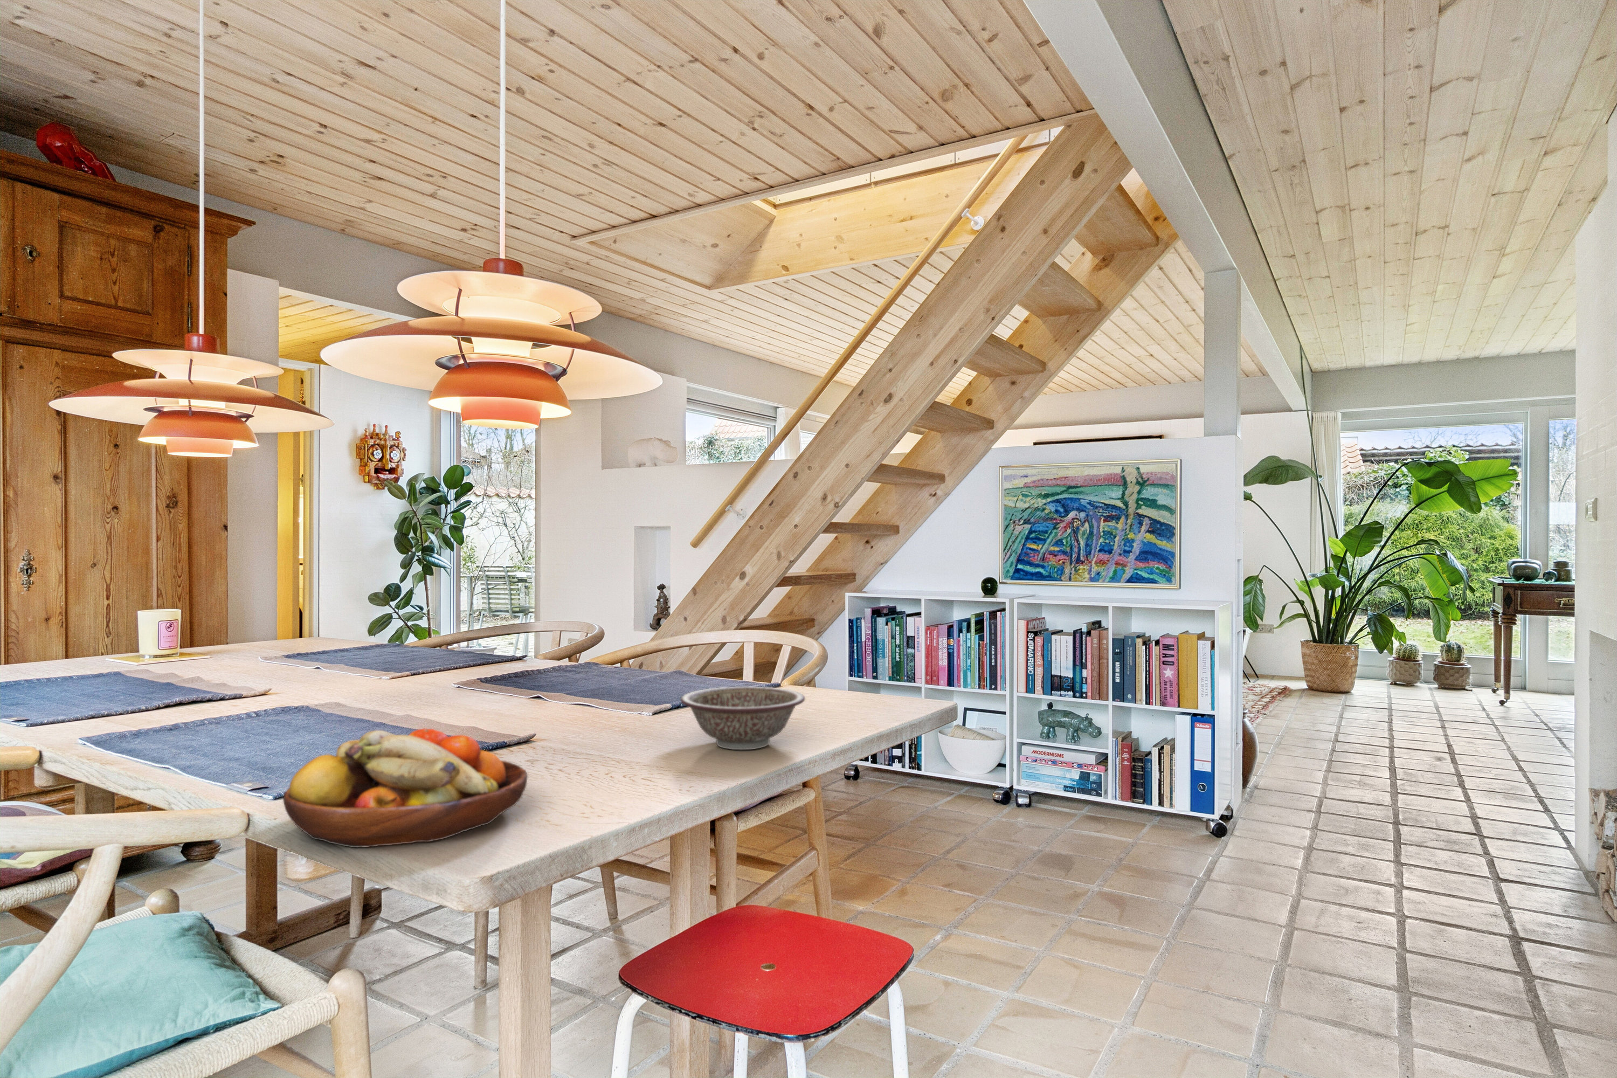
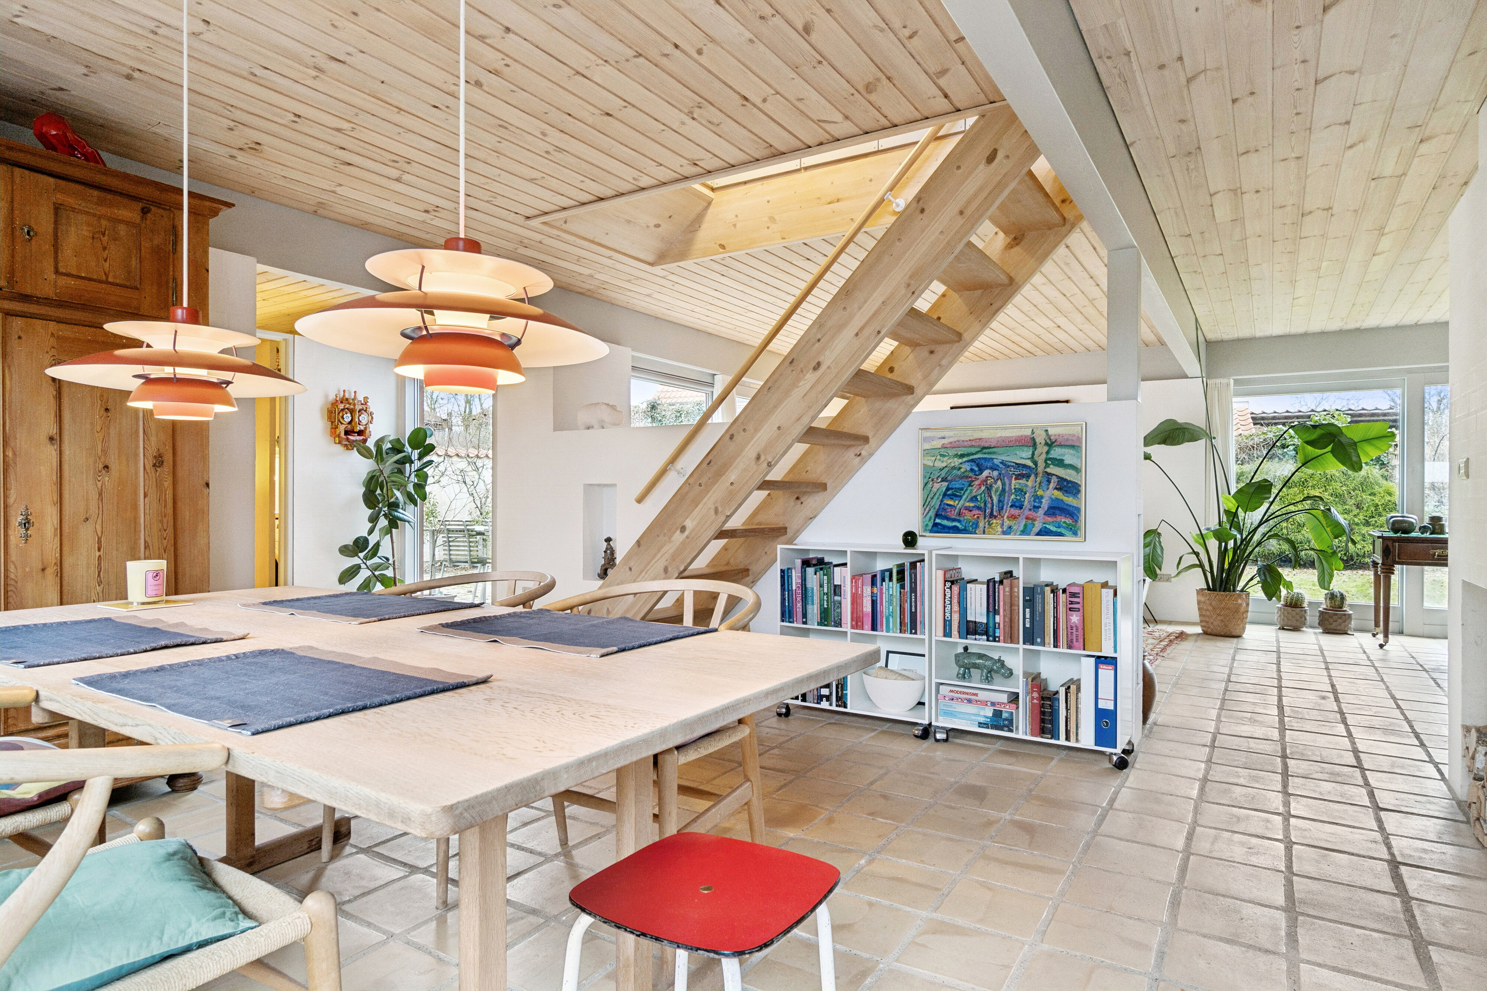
- fruit bowl (413, 771)
- decorative bowl (742, 721)
